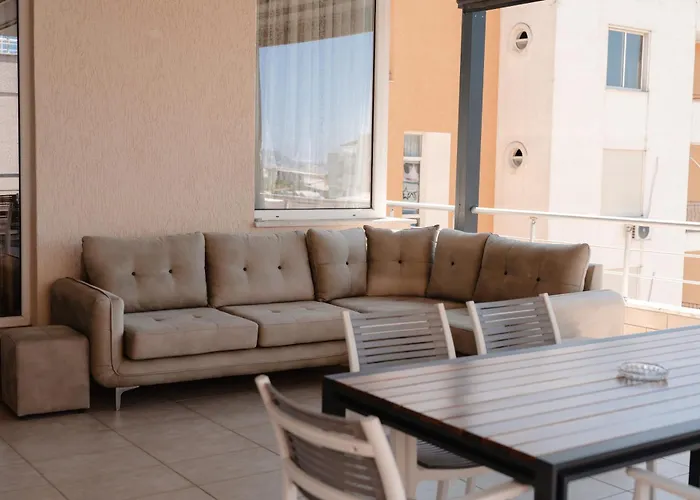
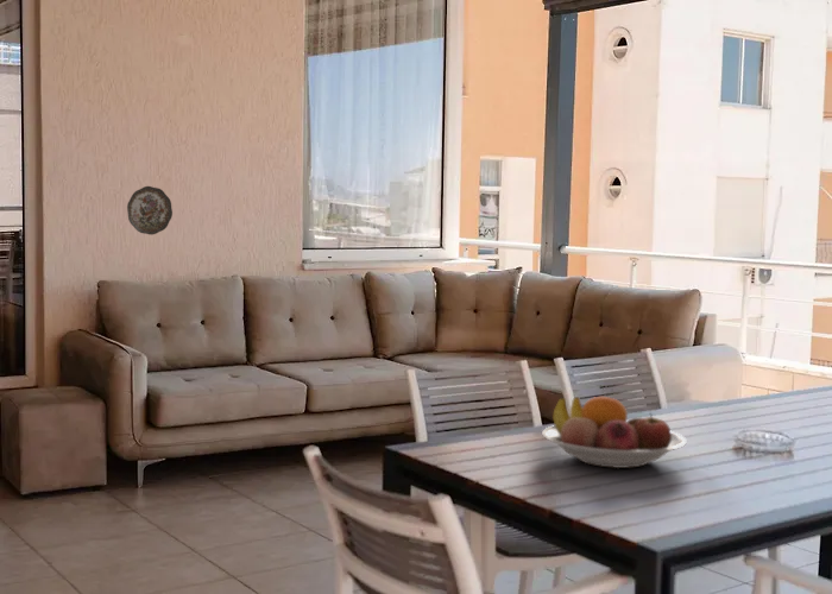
+ decorative plate (149, 210)
+ fruit bowl (613, 429)
